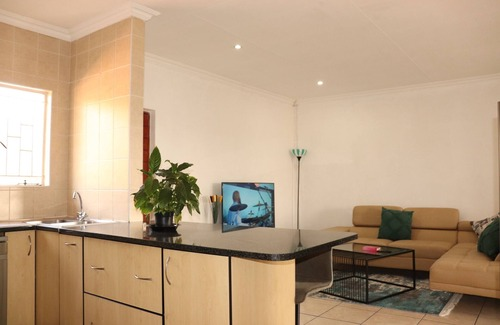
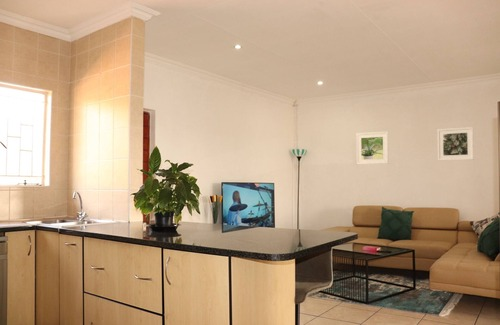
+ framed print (372, 148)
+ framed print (455, 144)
